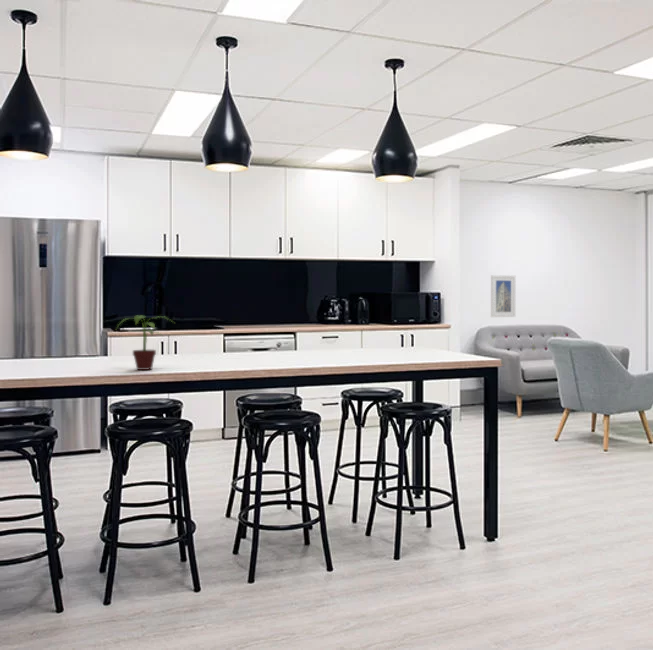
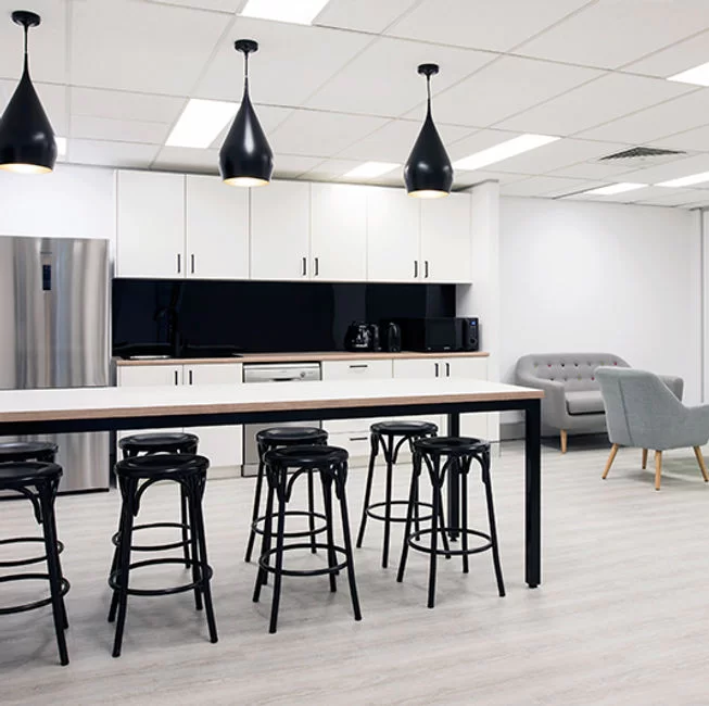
- potted plant (145, 342)
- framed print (503, 296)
